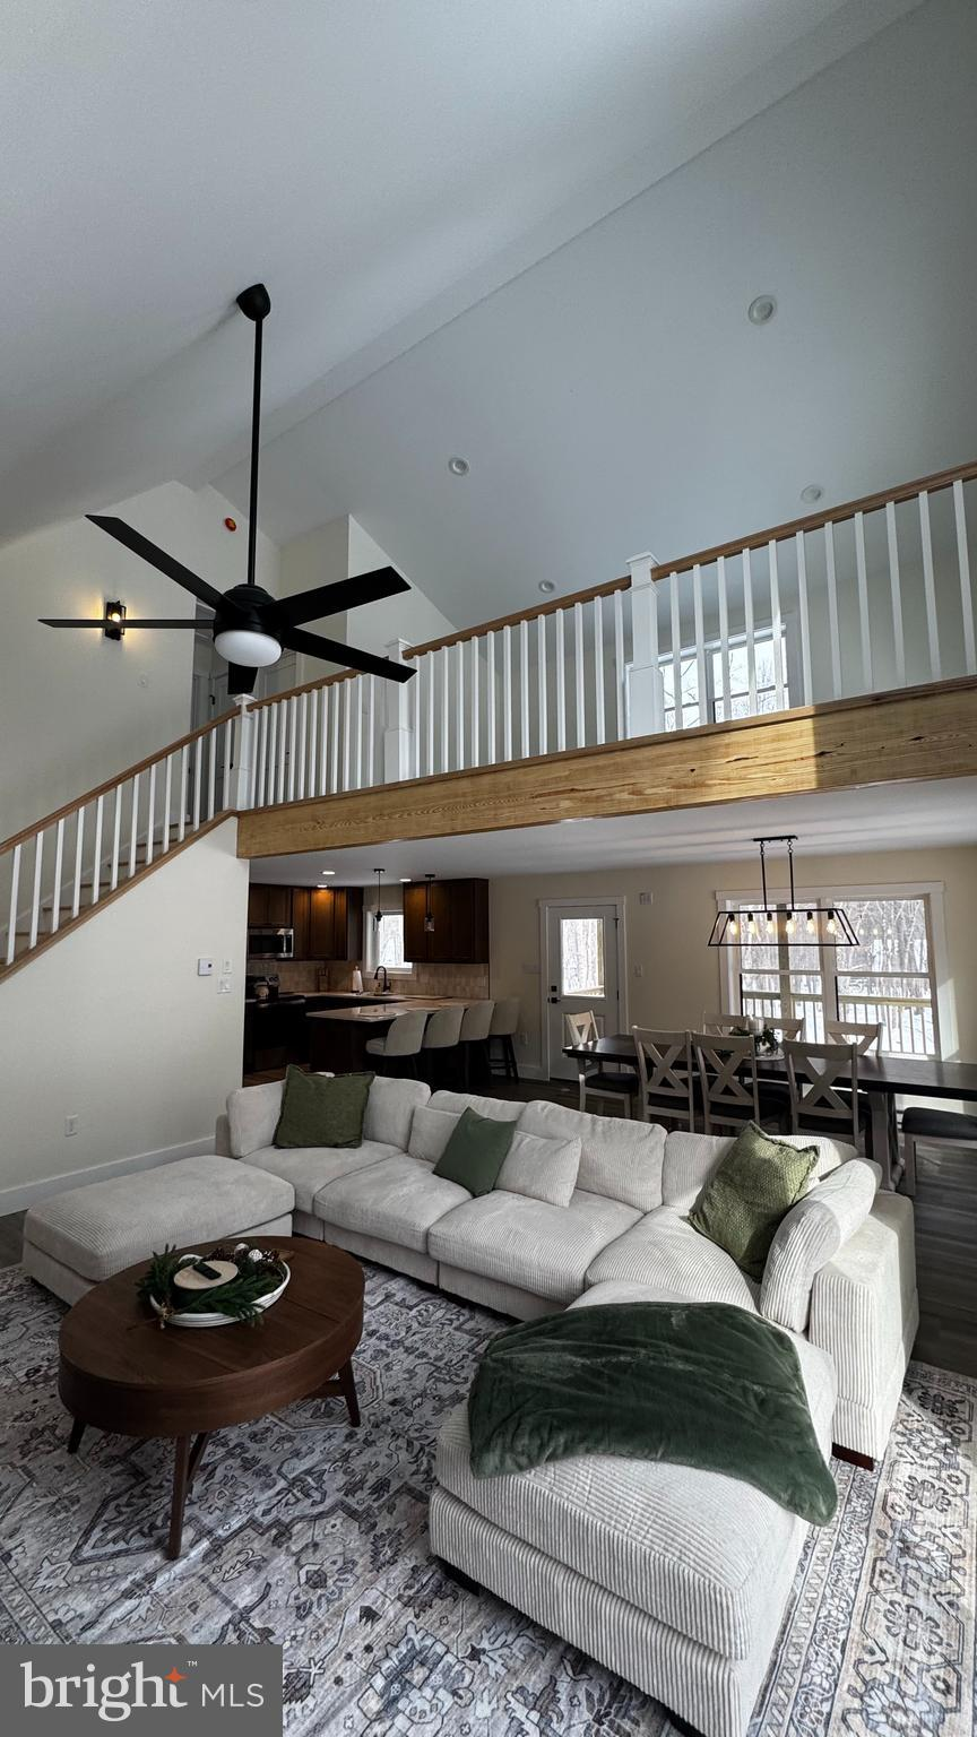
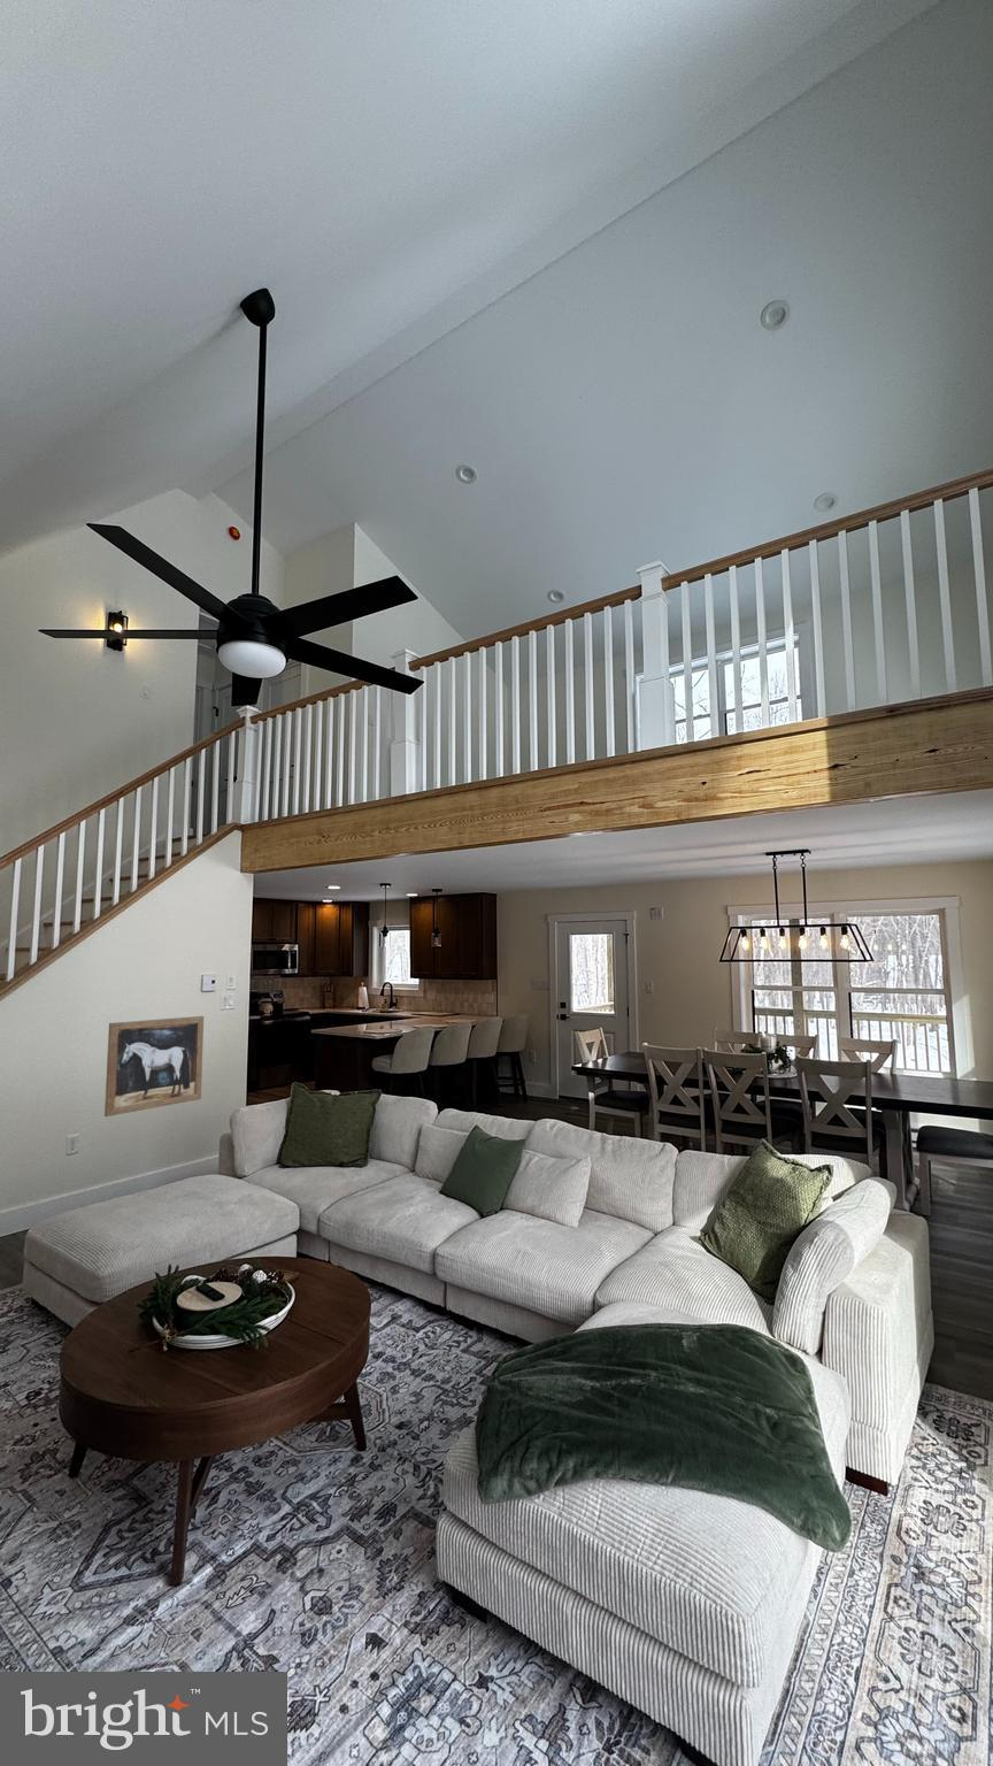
+ wall art (158, 1063)
